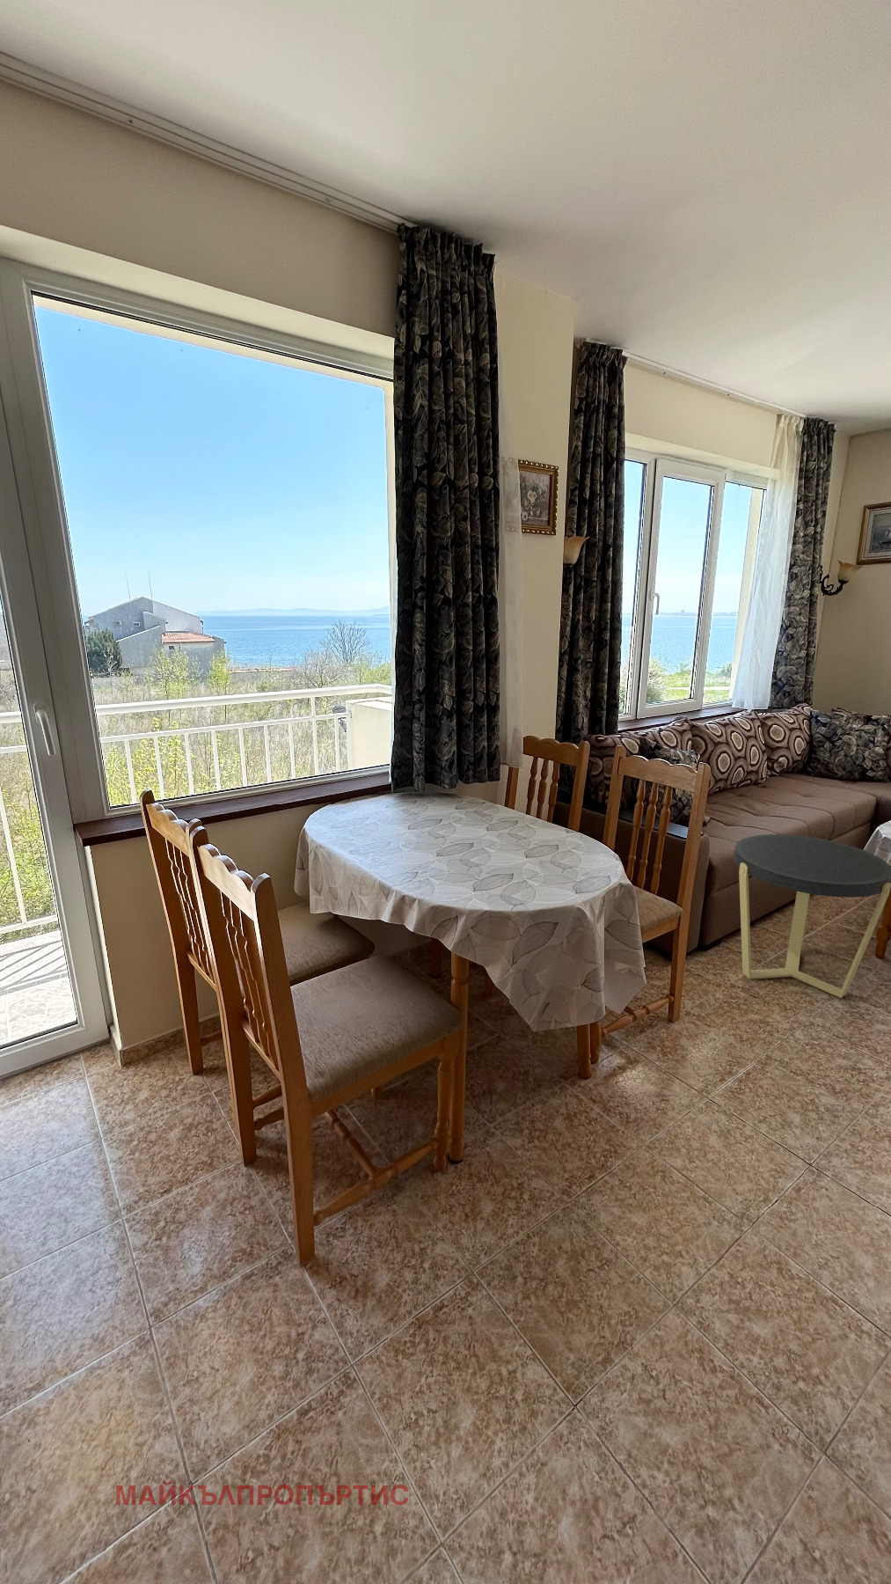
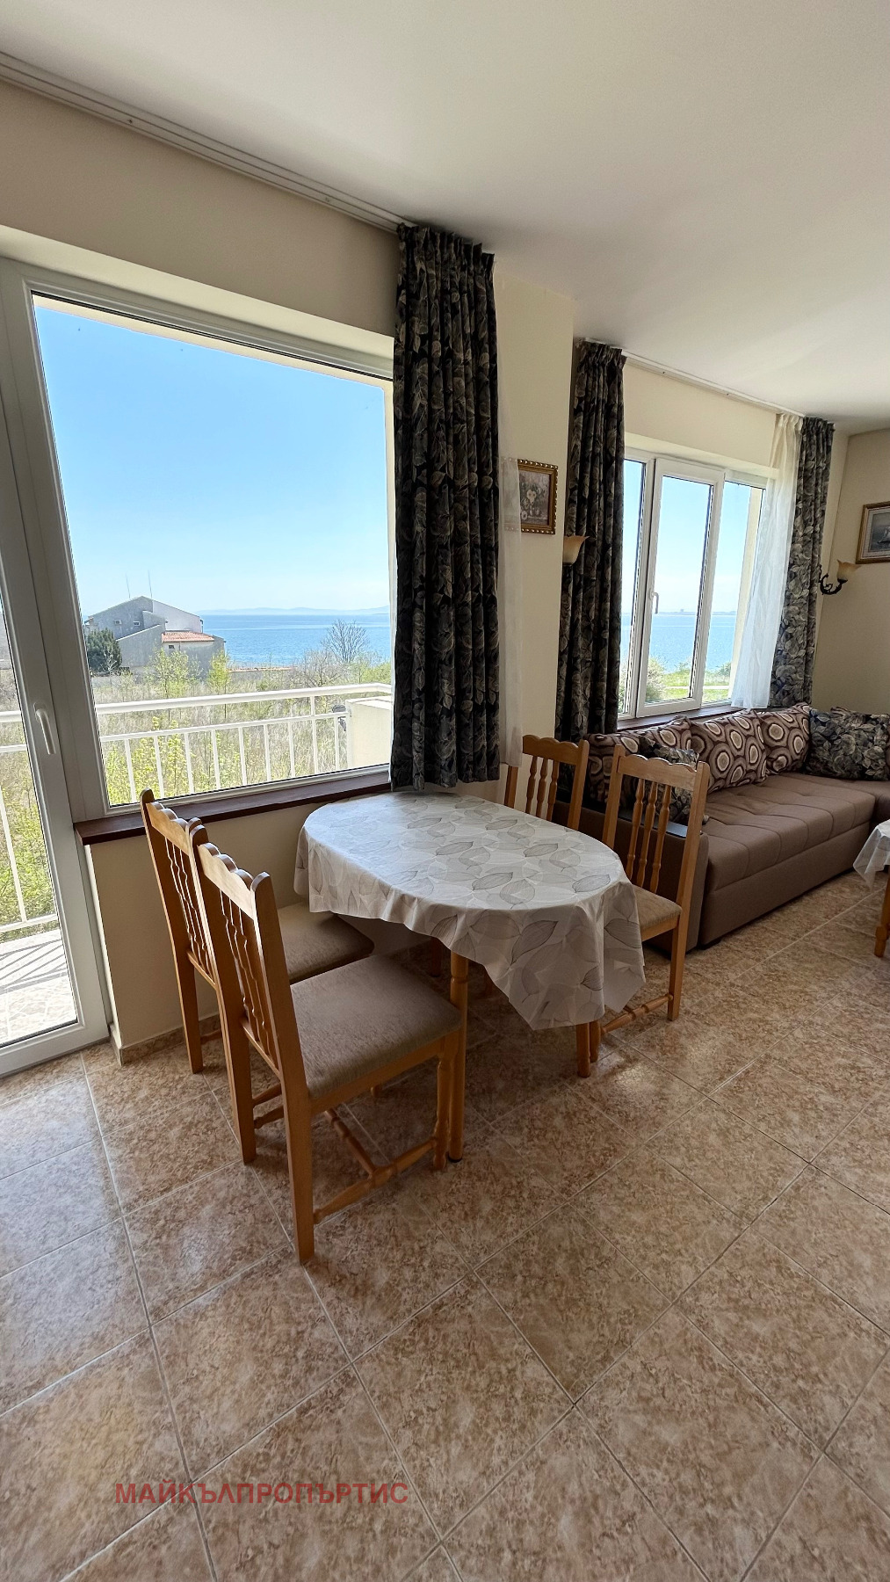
- side table (802, 916)
